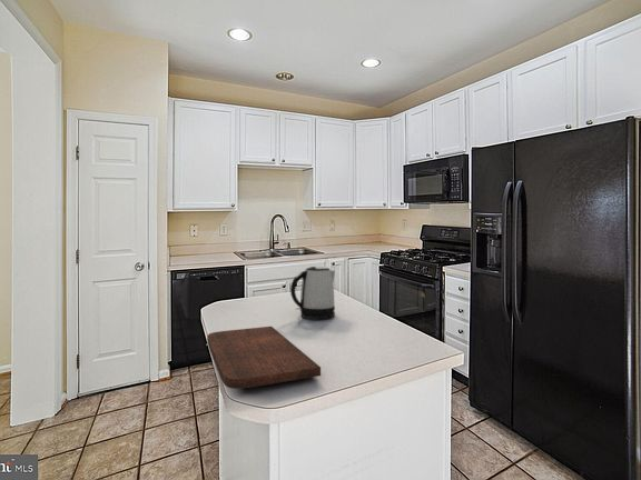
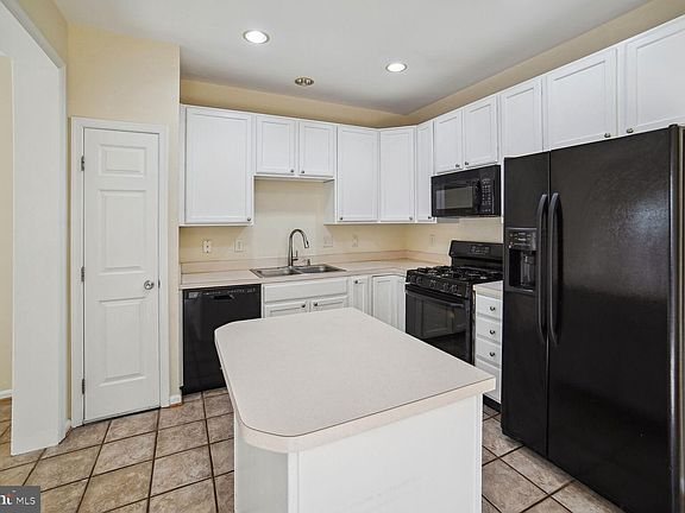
- cutting board (254, 350)
- kettle (313, 291)
